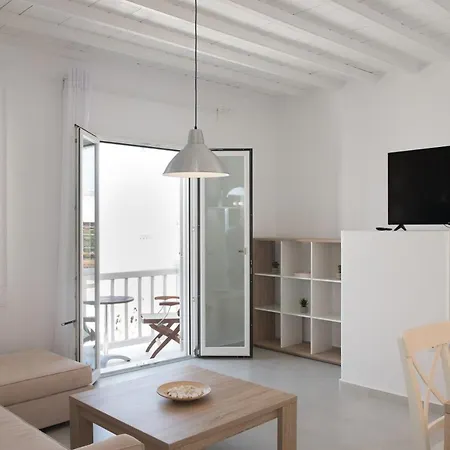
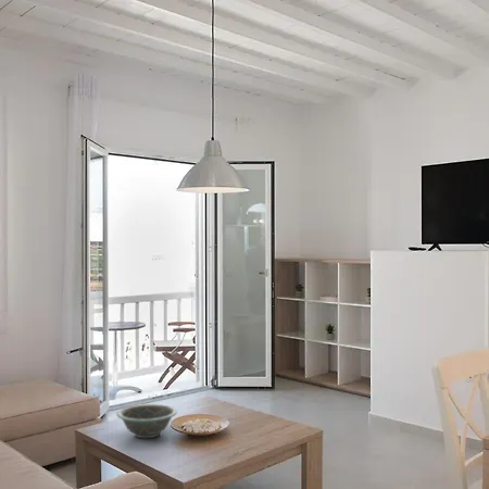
+ decorative bowl (147, 423)
